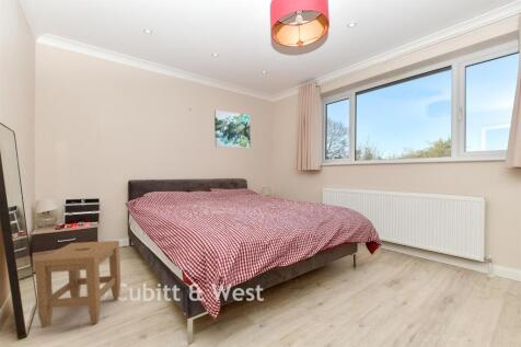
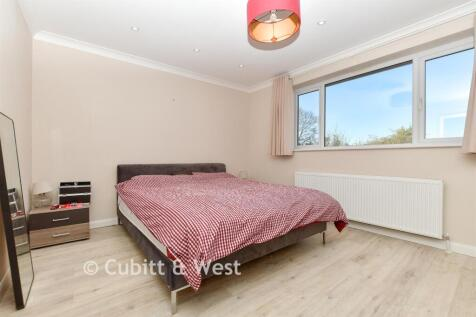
- wall art (233, 129)
- stool (83, 280)
